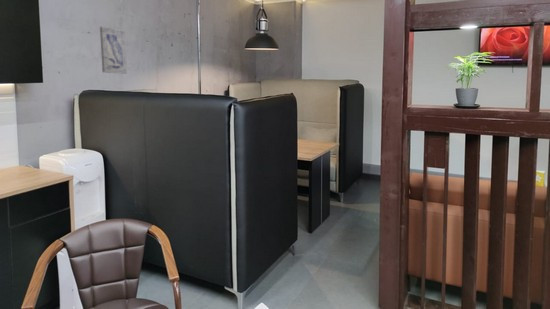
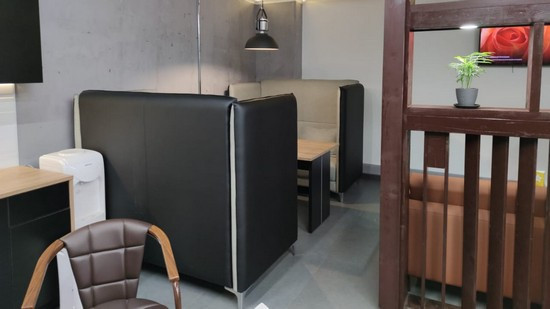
- wall art (113, 51)
